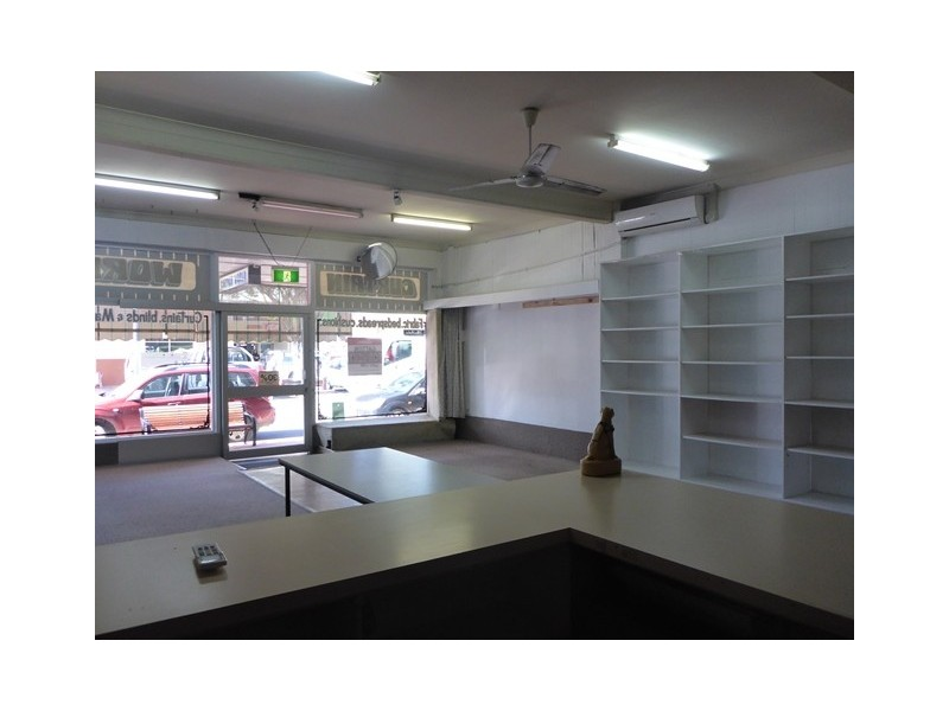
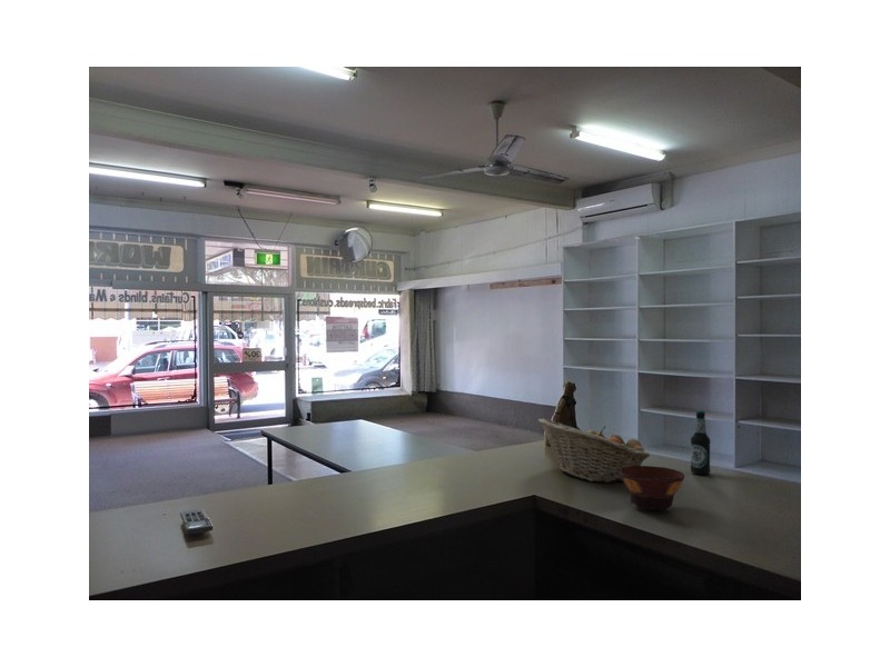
+ bottle (700, 441)
+ fruit basket (591, 446)
+ bowl (651, 489)
